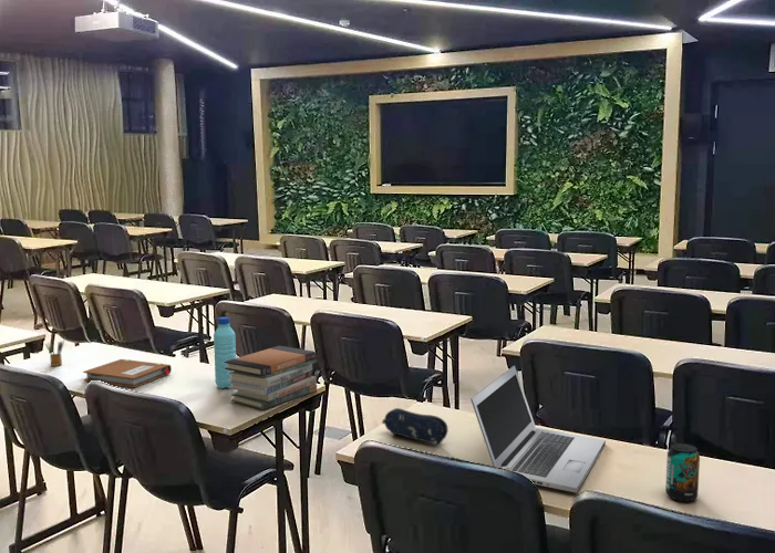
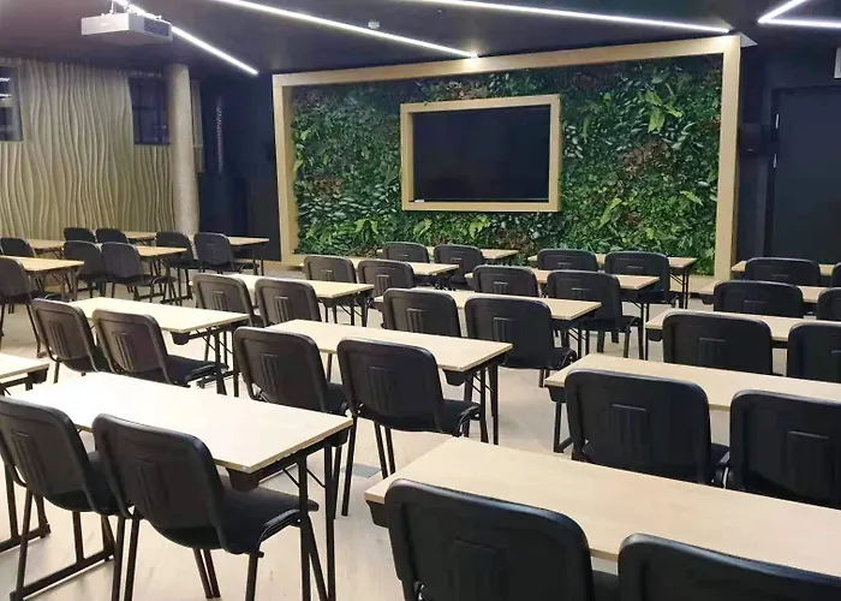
- pencil box (53, 352)
- notebook (130, 372)
- water bottle (225, 352)
- book stack (271, 376)
- pencil case (415, 426)
- laptop (538, 428)
- beverage can (682, 471)
